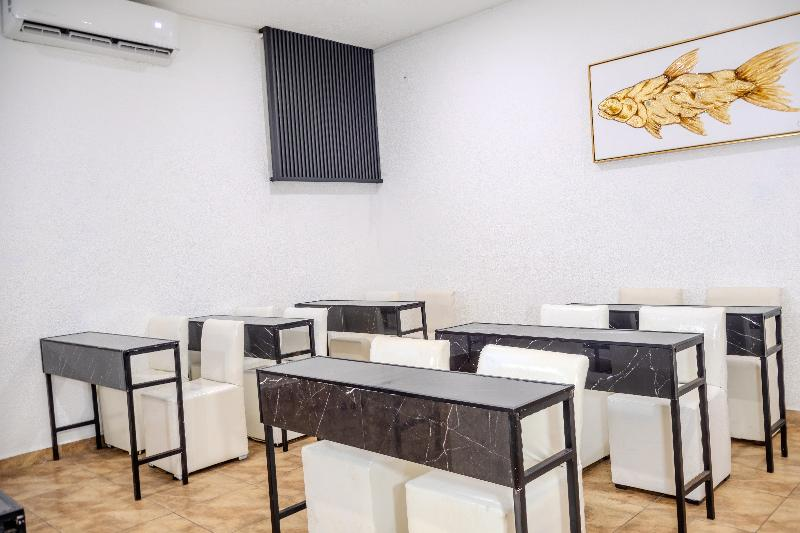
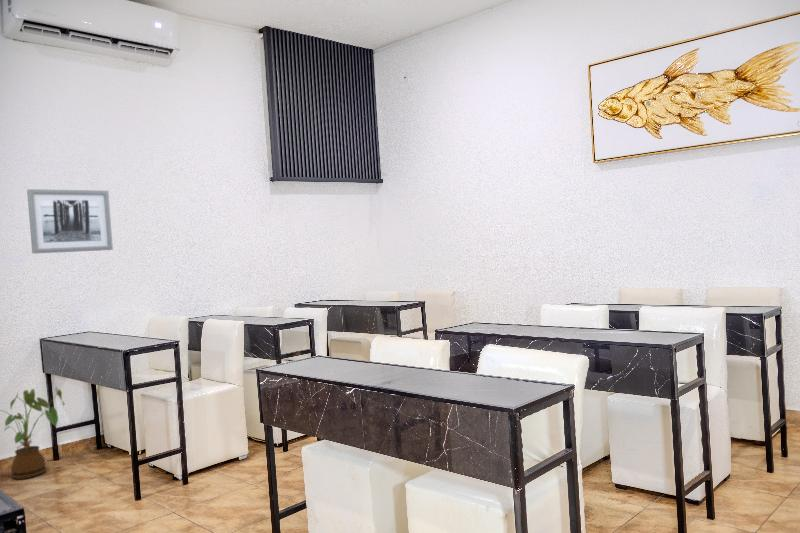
+ wall art (71, 220)
+ house plant (31, 433)
